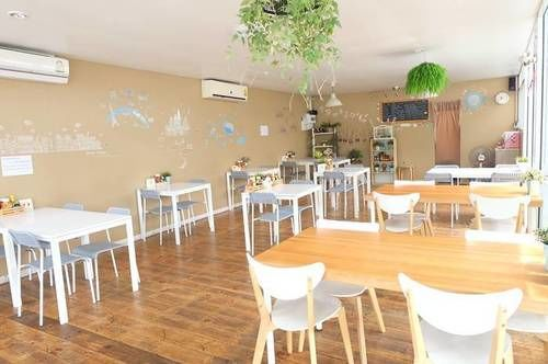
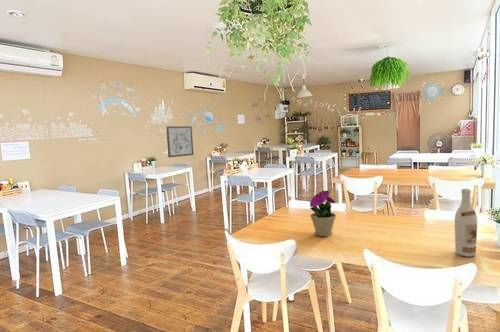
+ wall art (180, 141)
+ flower pot (322, 212)
+ wine bottle (465, 221)
